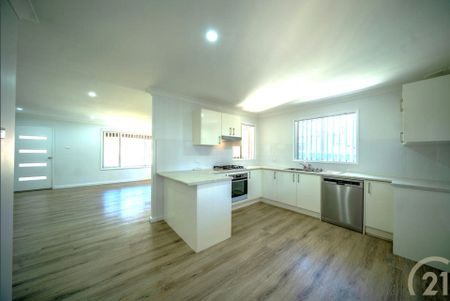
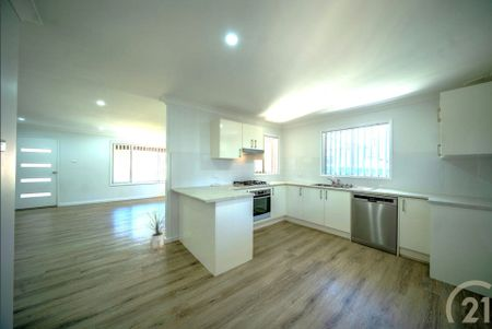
+ house plant (157, 228)
